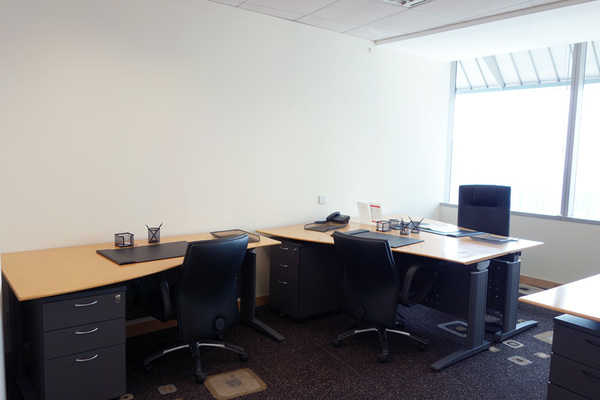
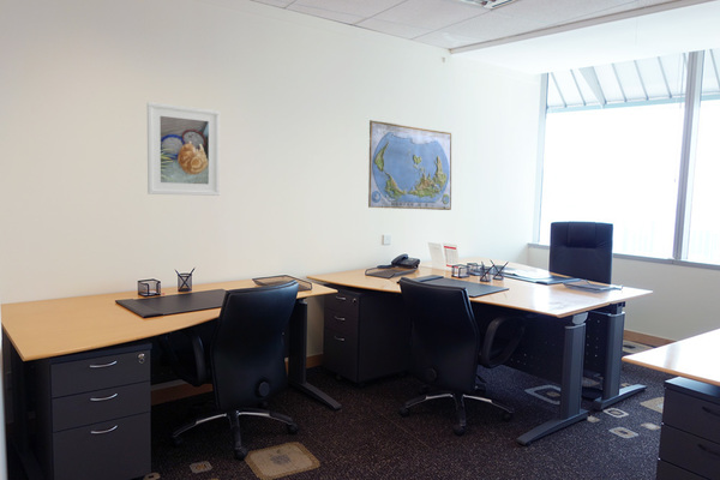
+ world map (413, 168)
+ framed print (185, 151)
